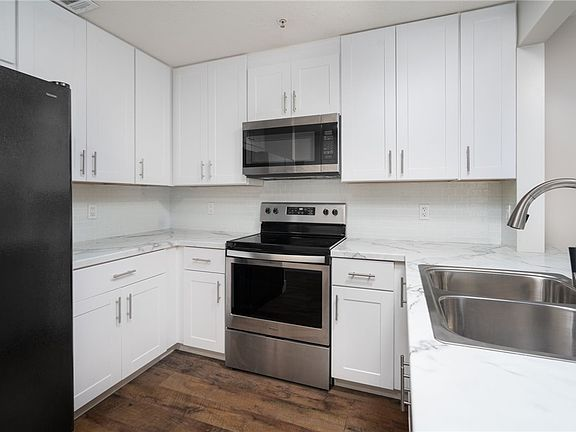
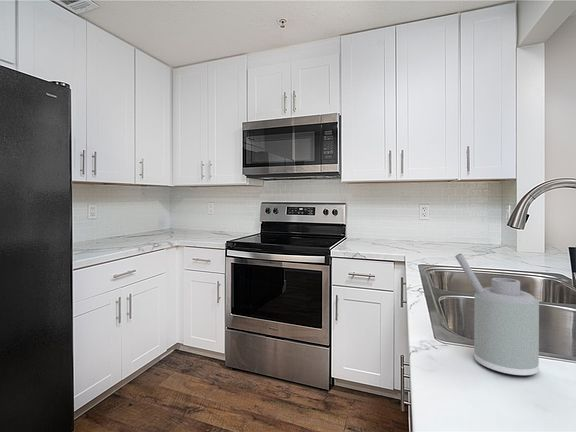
+ soap dispenser (494, 308)
